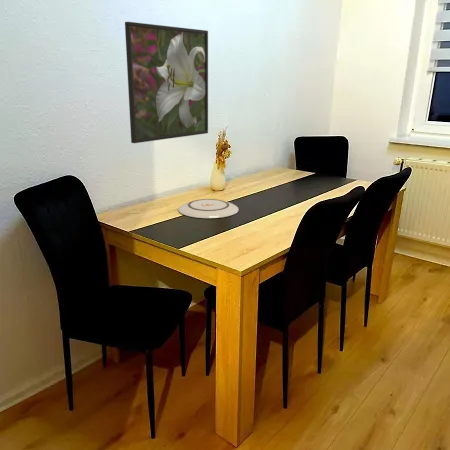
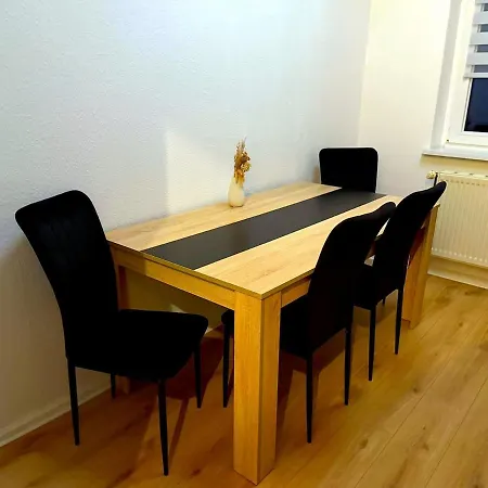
- plate (208, 206)
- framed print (171, 84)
